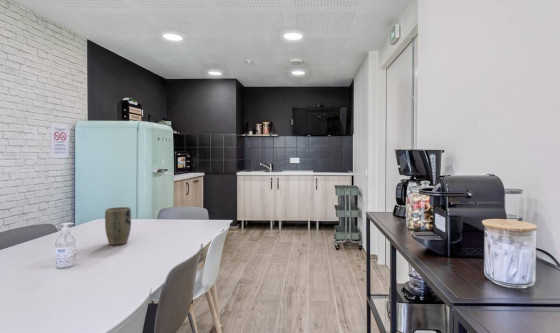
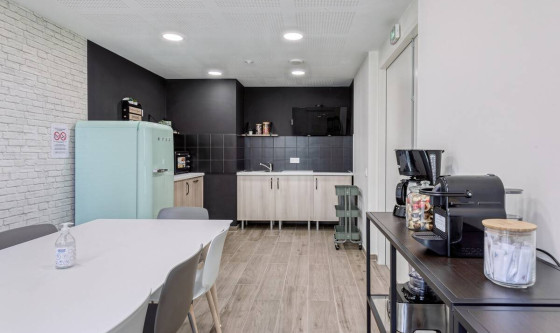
- plant pot (118, 225)
